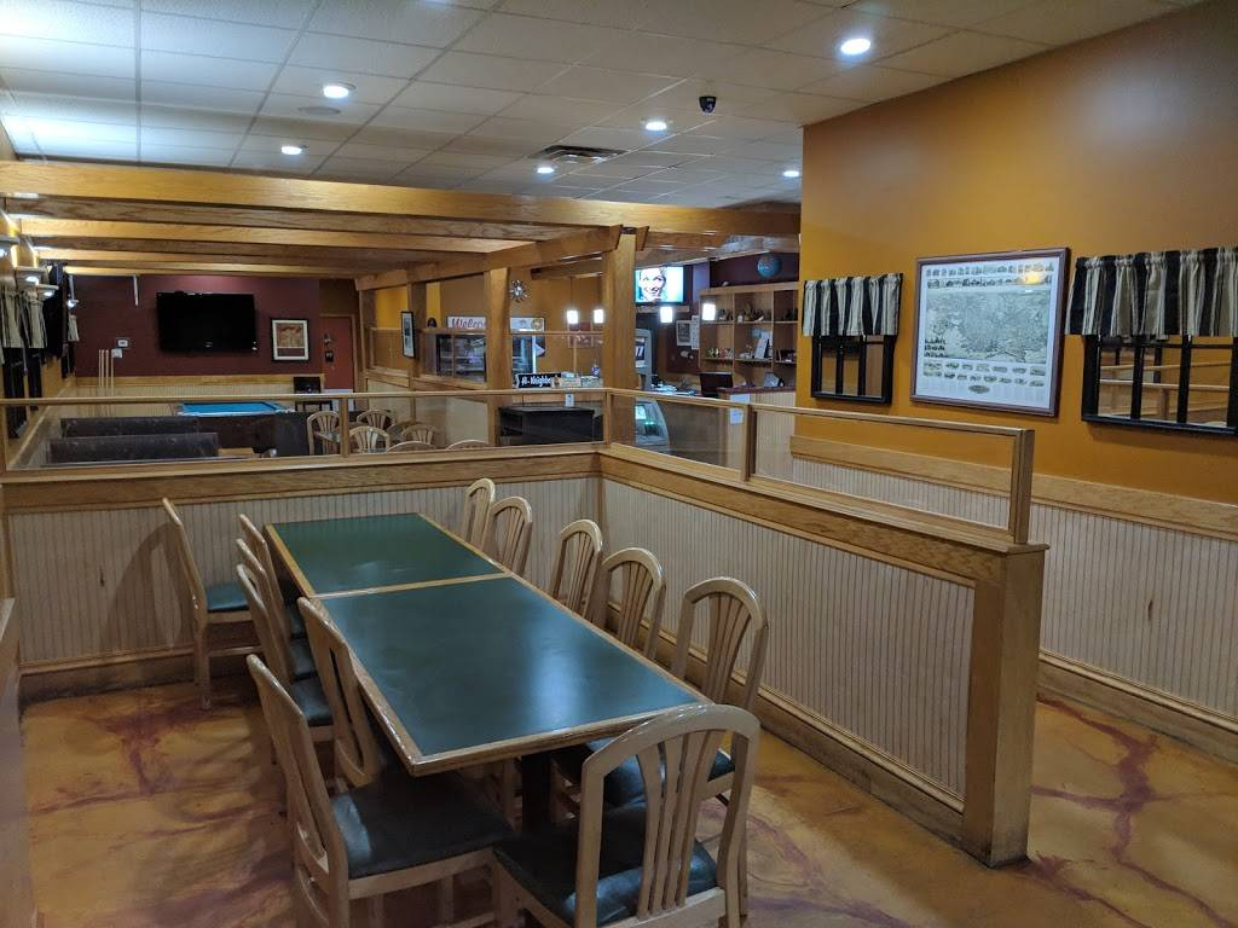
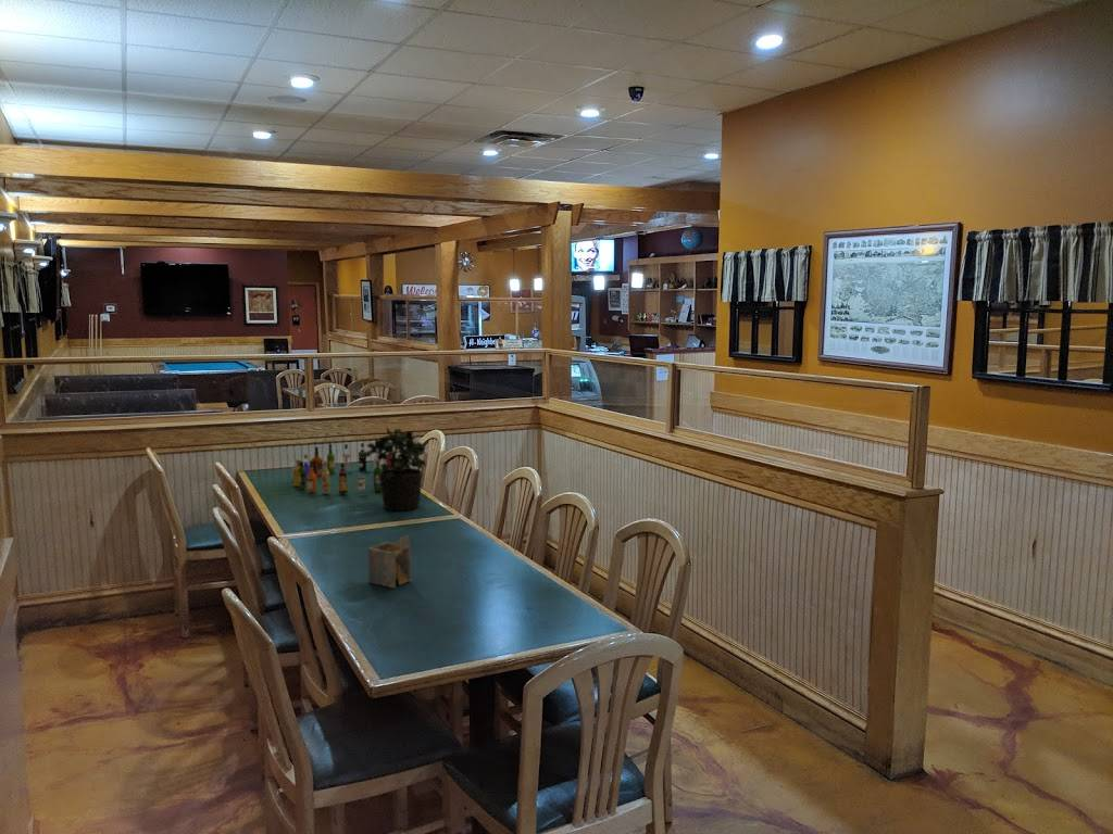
+ bottle collection (350, 464)
+ napkin holder (390, 558)
+ potted plant (396, 466)
